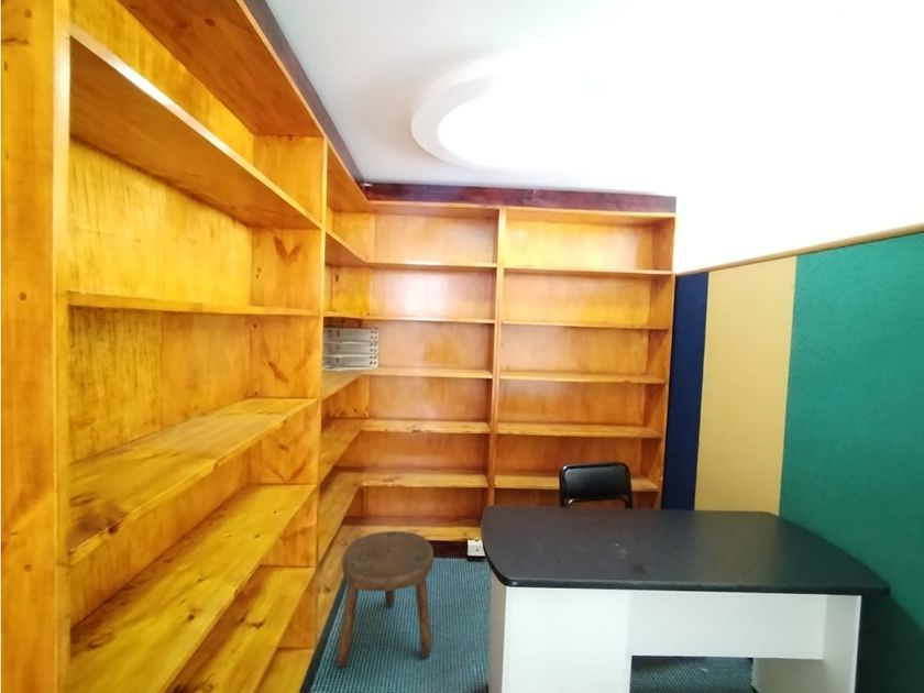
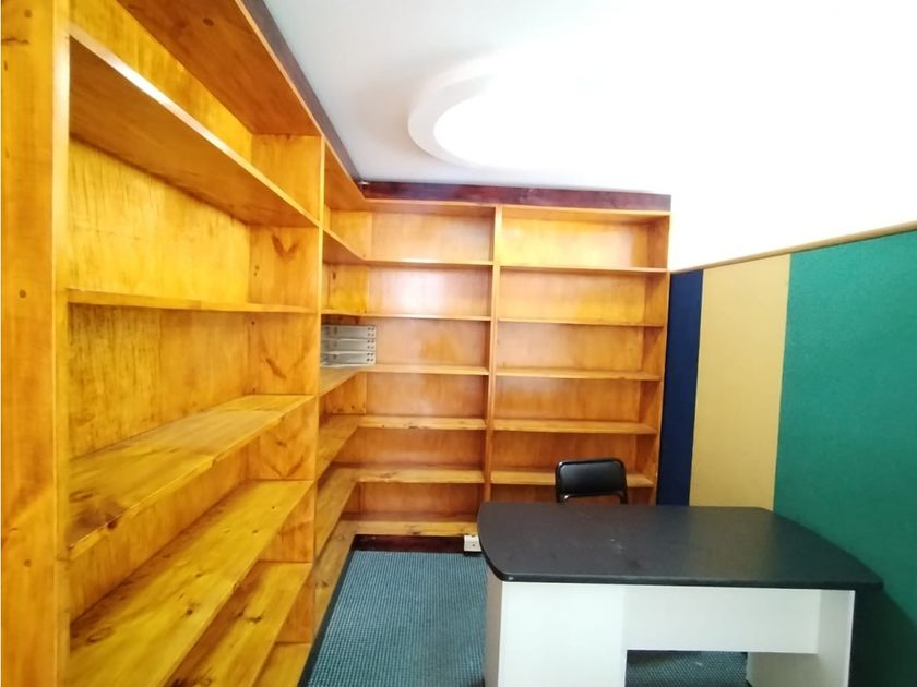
- stool (389, 591)
